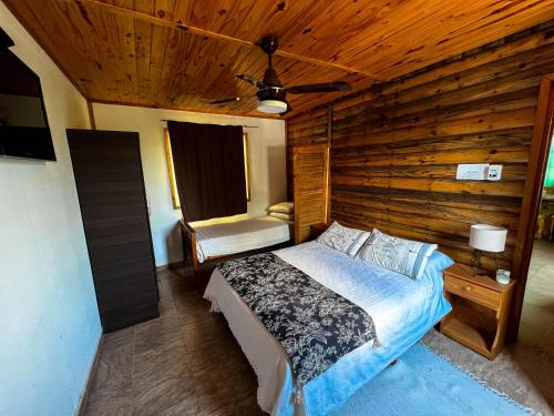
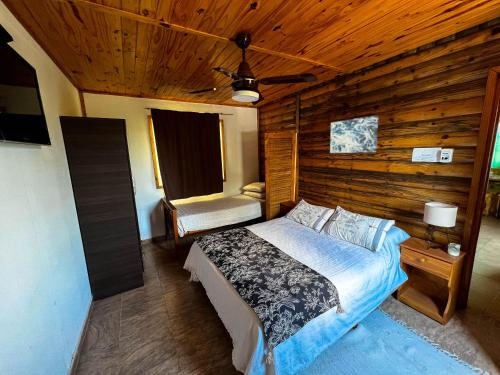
+ wall art (351, 136)
